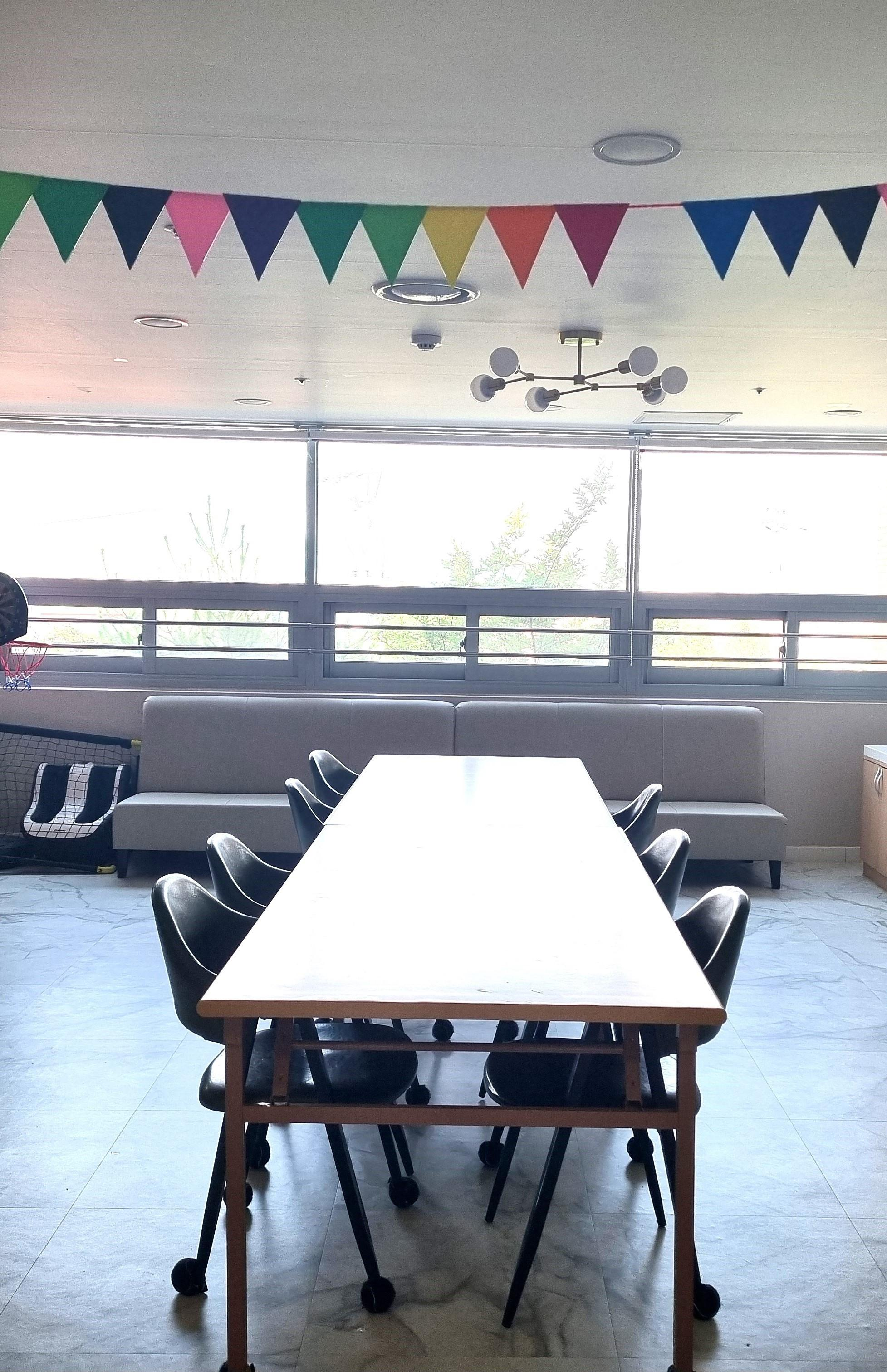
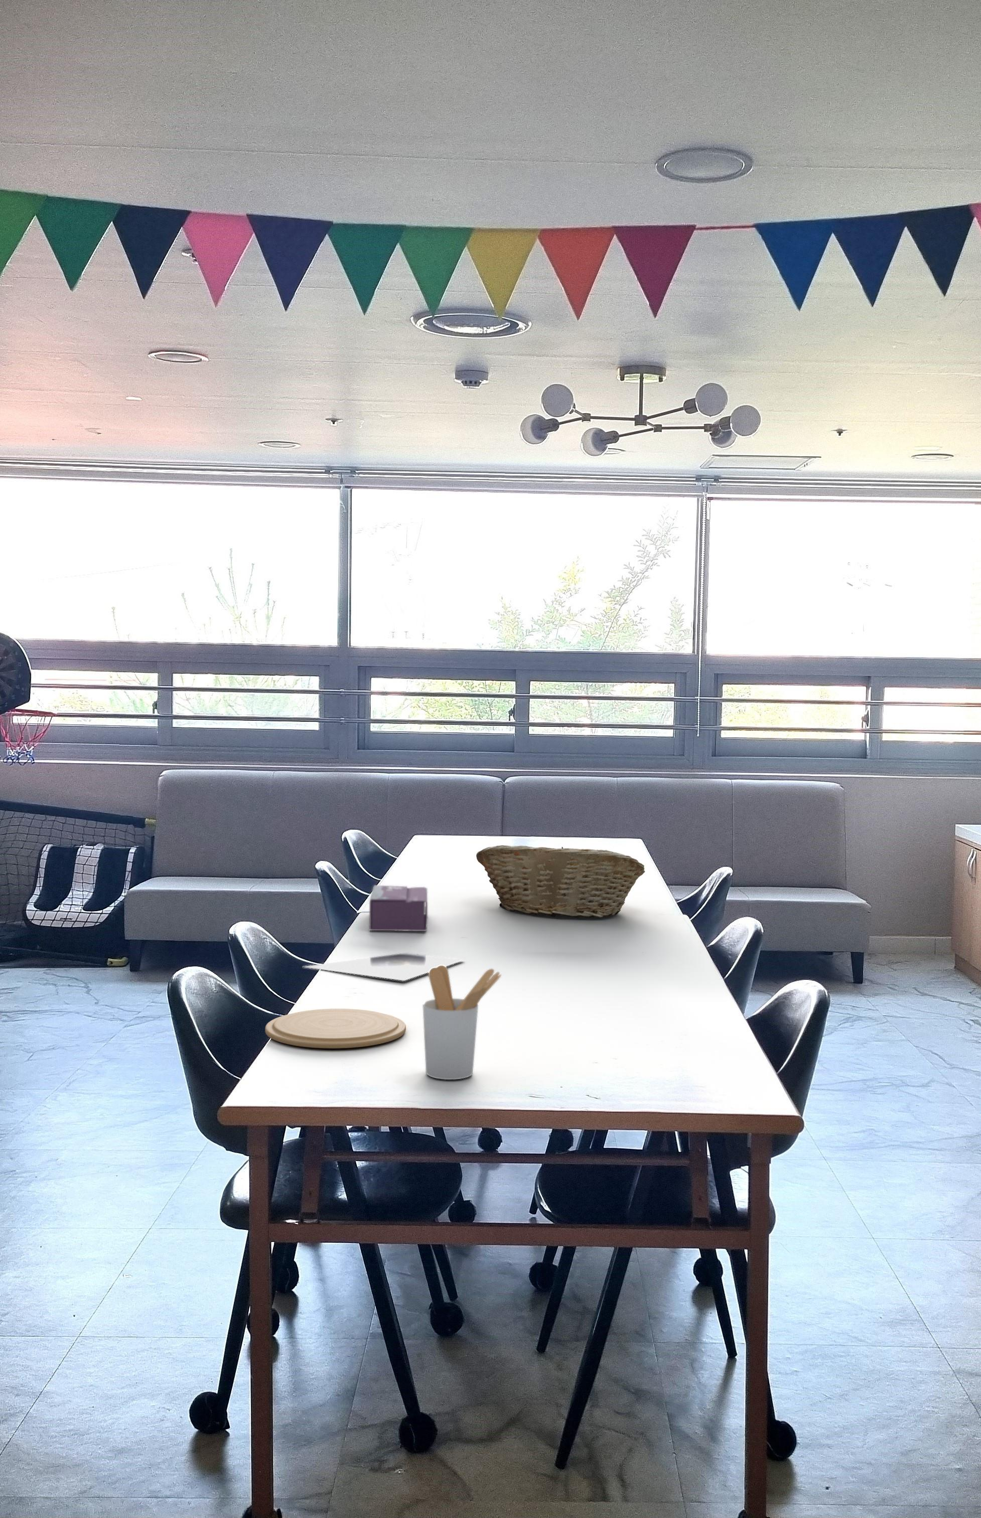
+ utensil holder (463, 1020)
+ plate (385, 964)
+ plate (336, 1027)
+ fruit basket (559, 875)
+ tissue box (399, 907)
